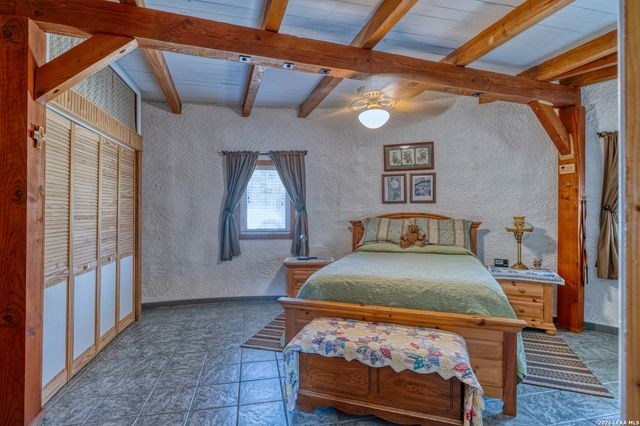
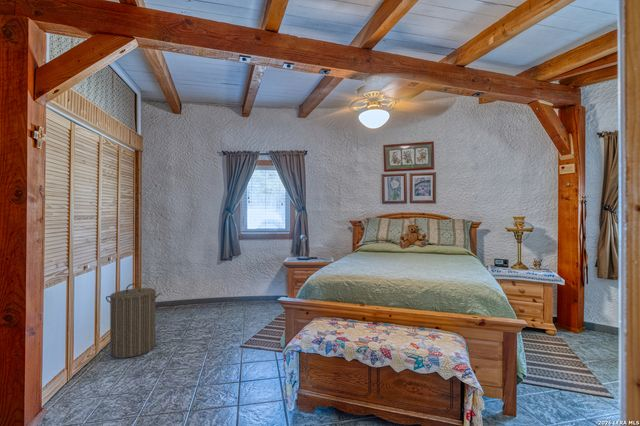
+ laundry hamper (133, 316)
